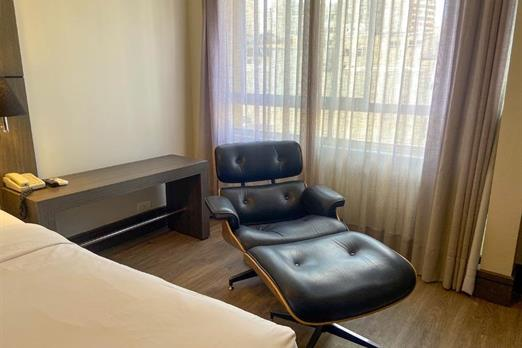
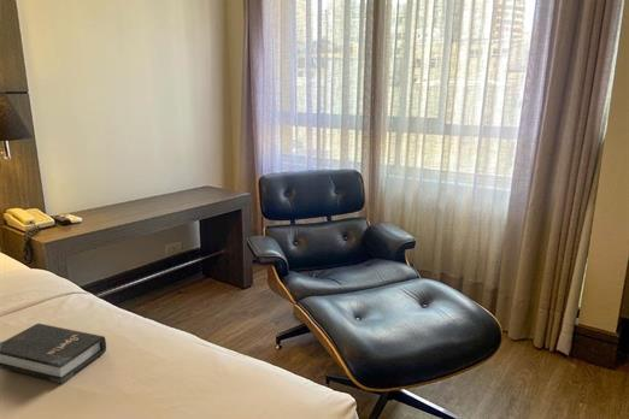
+ hardback book (49, 349)
